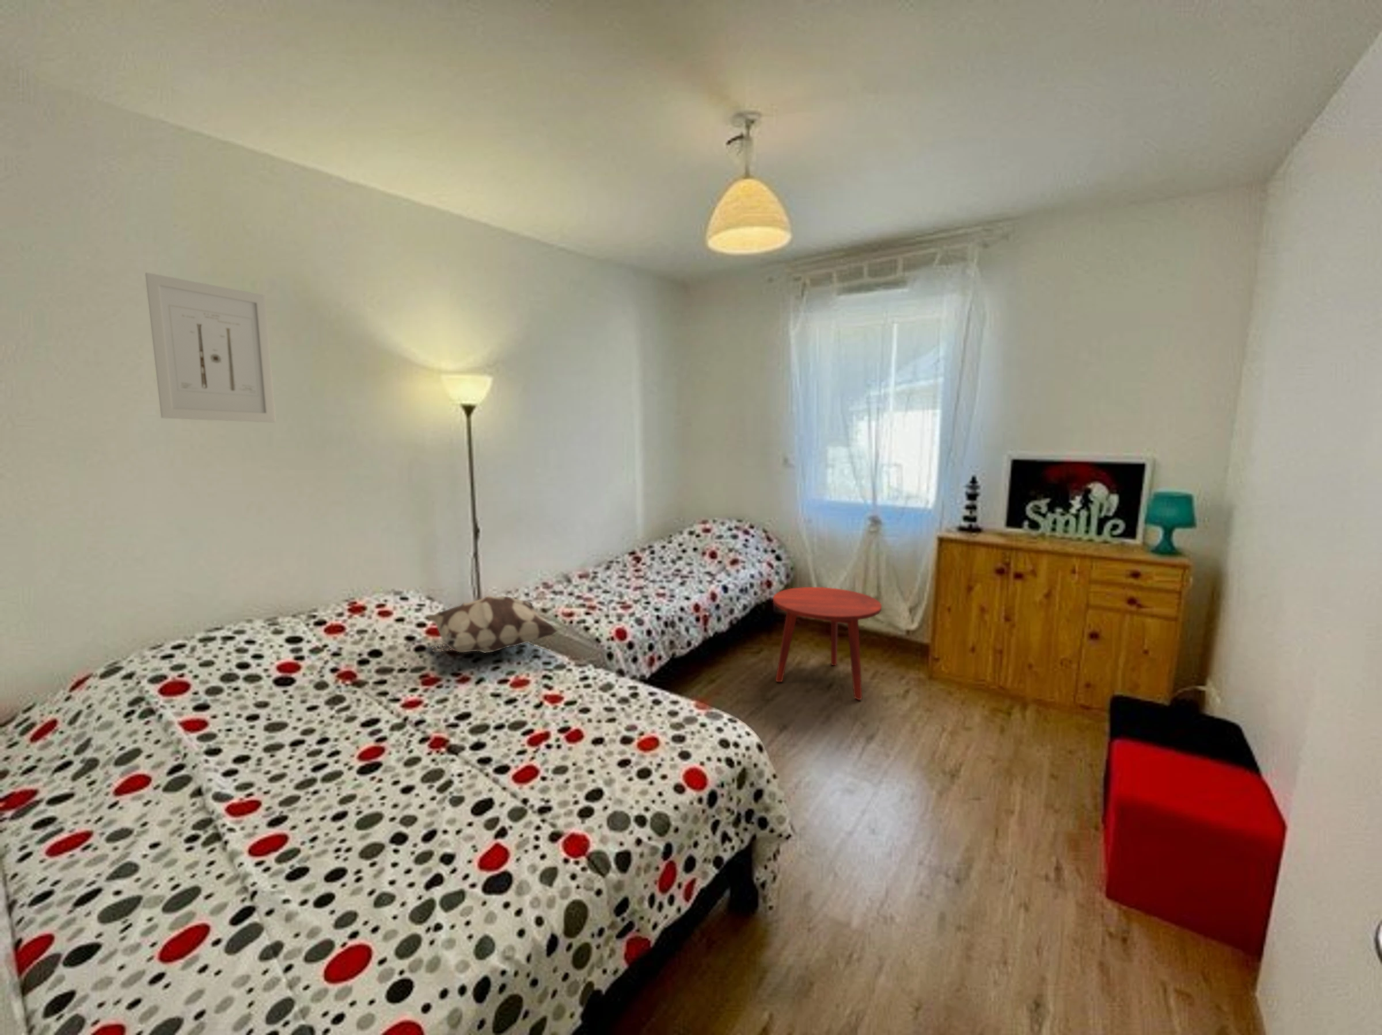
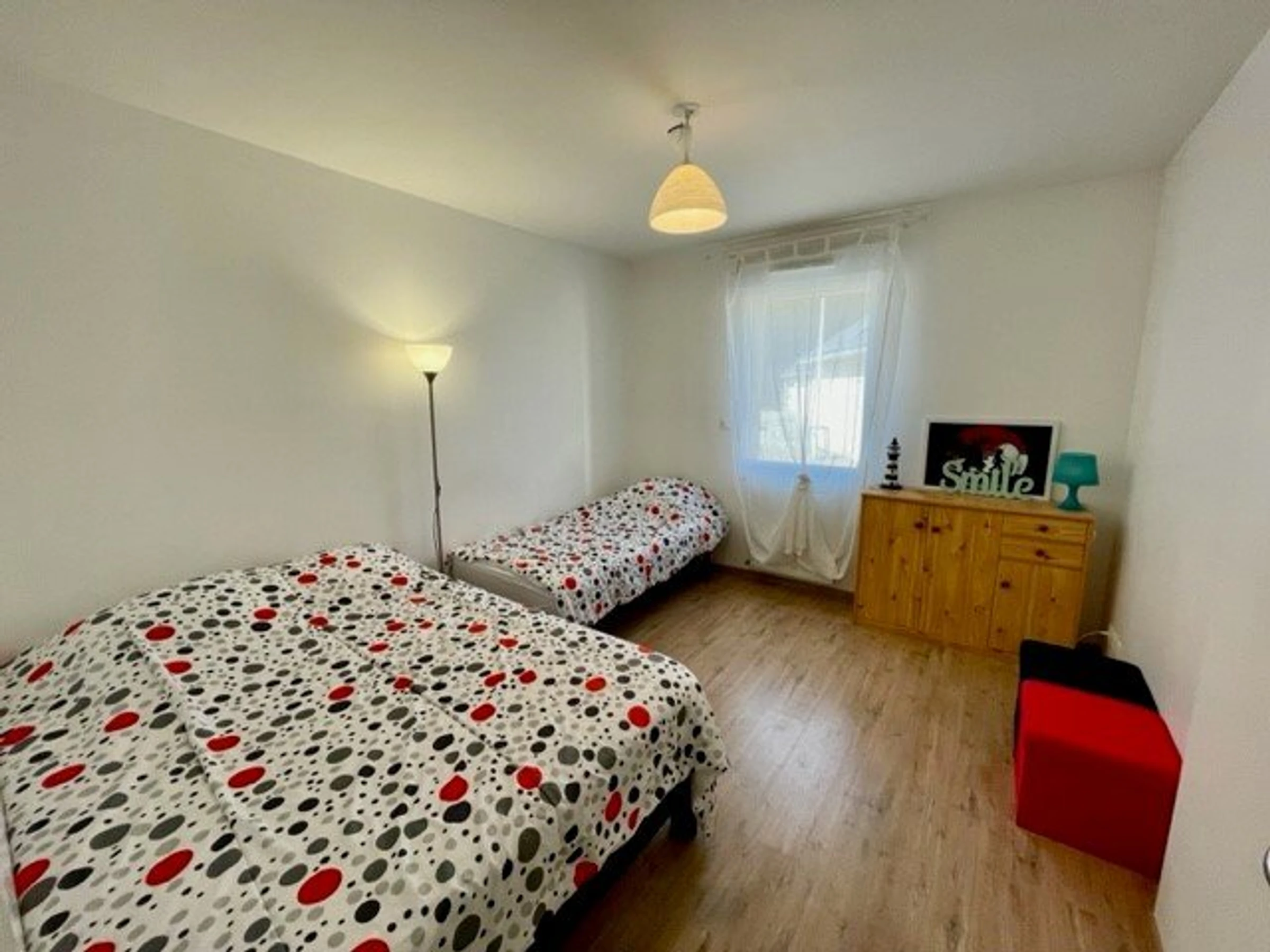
- wall art (215, 353)
- decorative pillow (490, 624)
- side table (831, 640)
